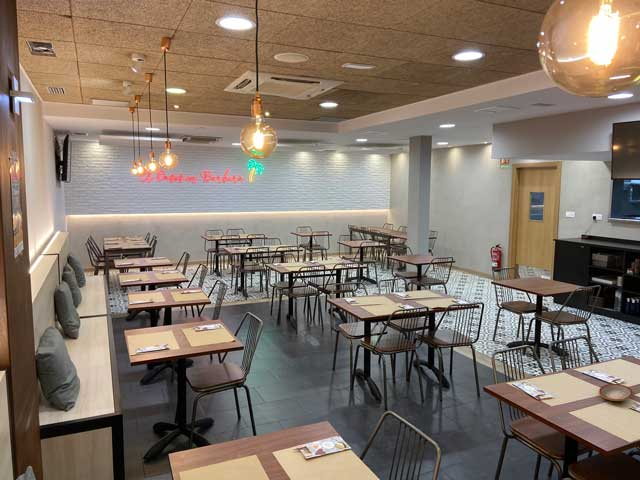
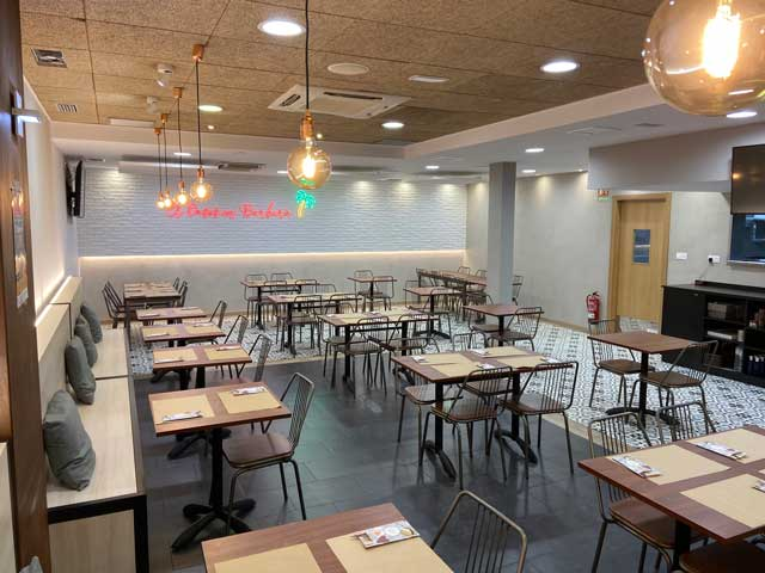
- plate (615, 393)
